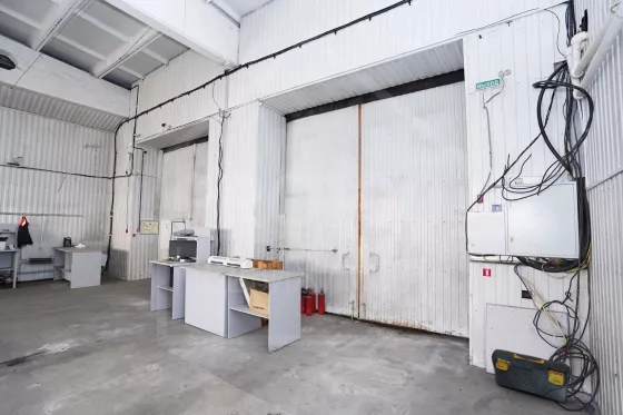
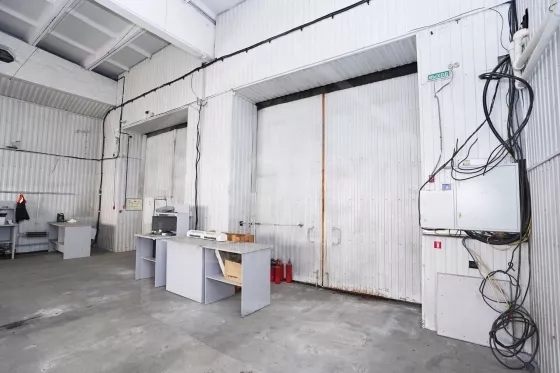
- toolbox (530, 373)
